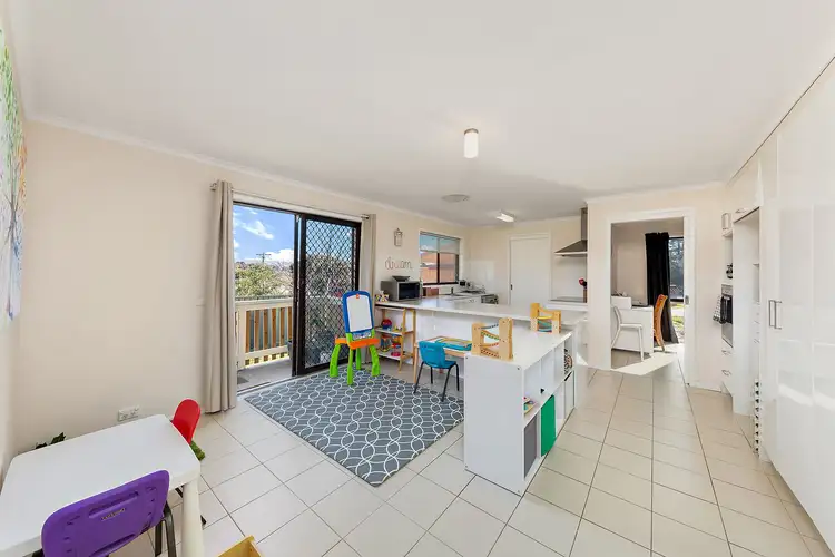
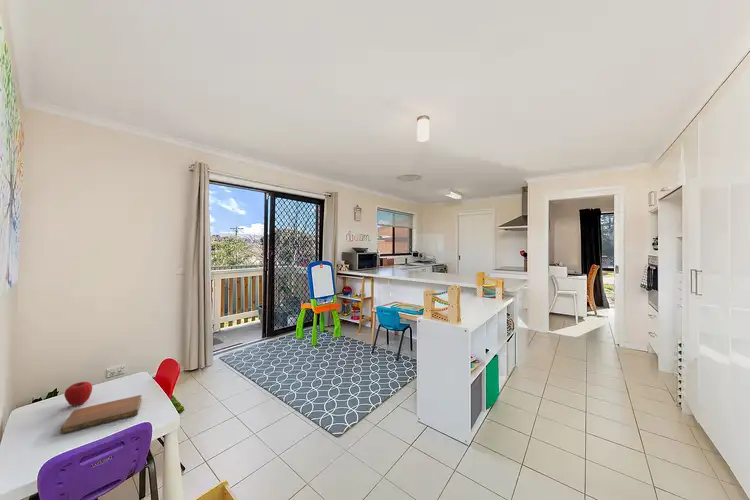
+ notebook (105, 412)
+ apple (78, 393)
